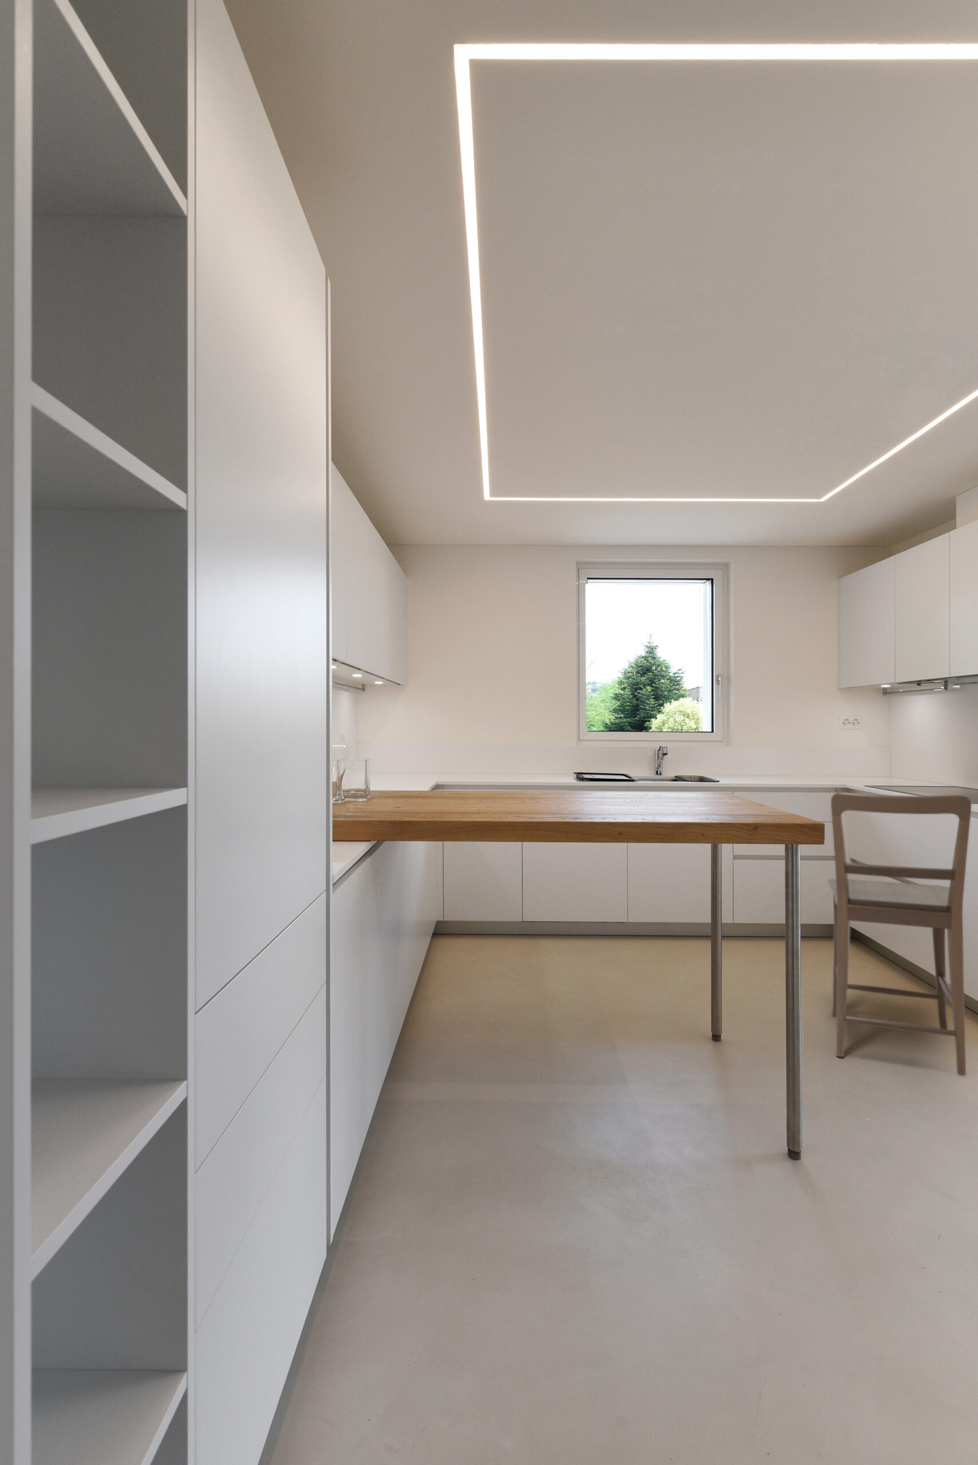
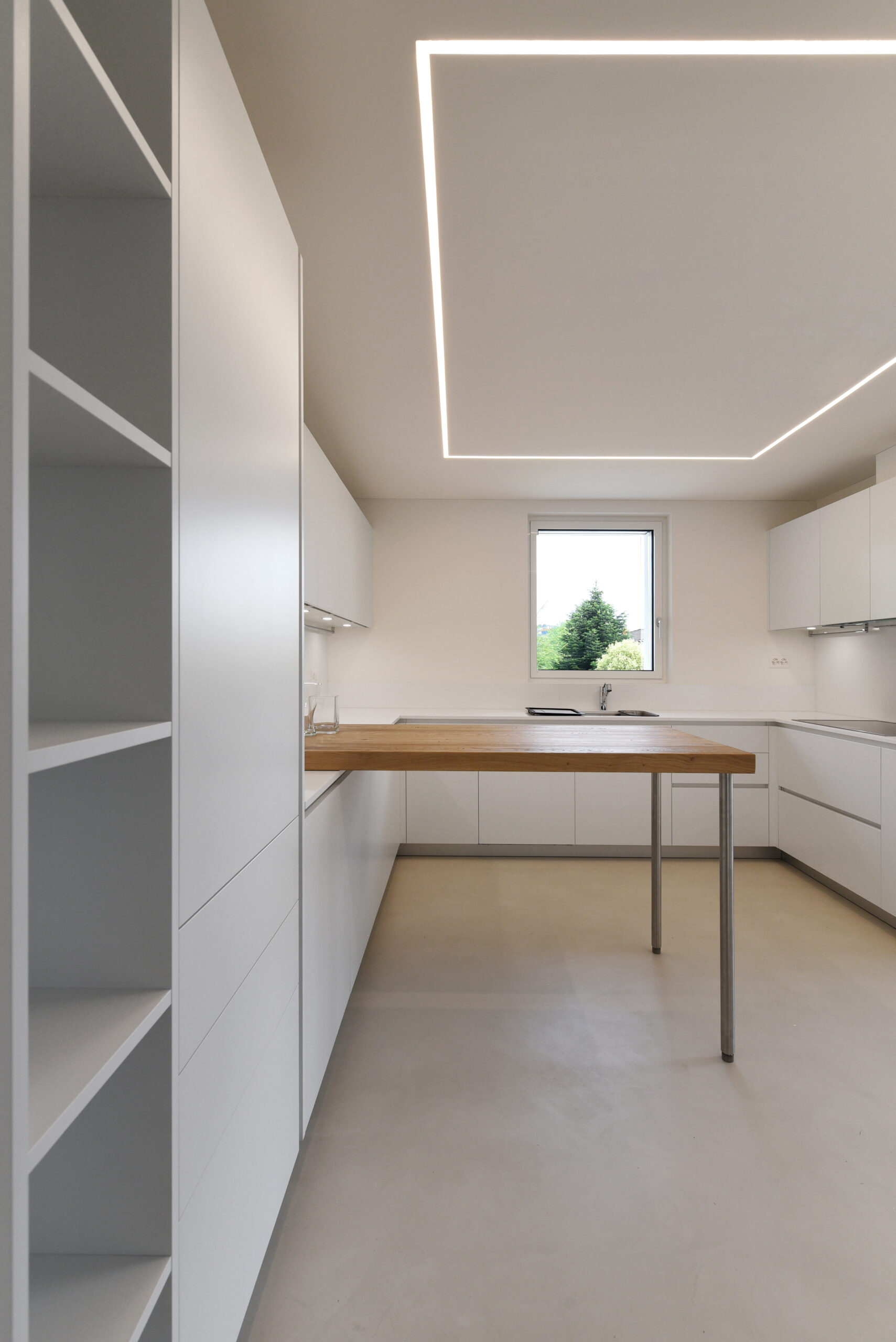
- chair (893, 917)
